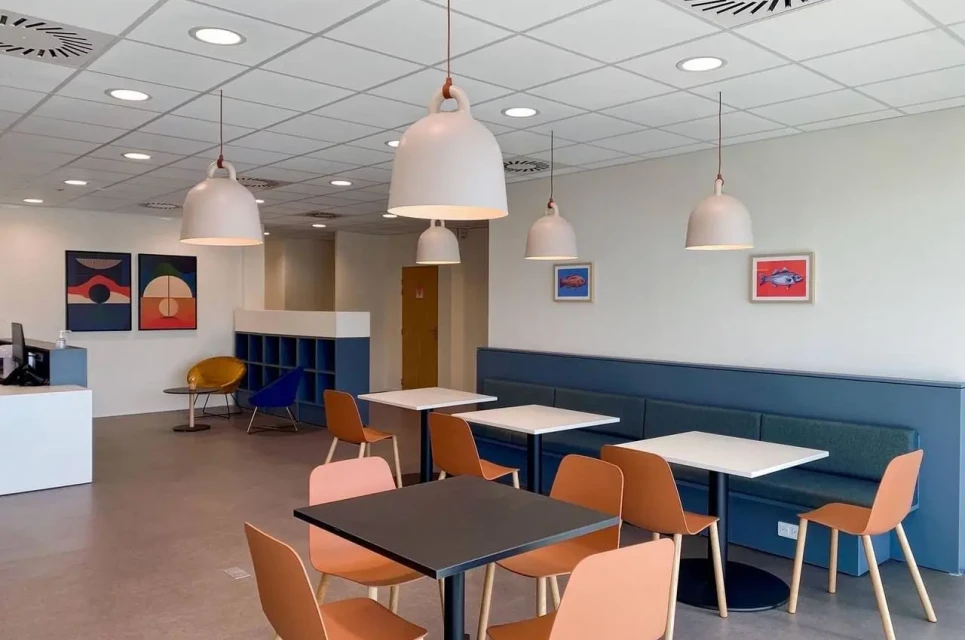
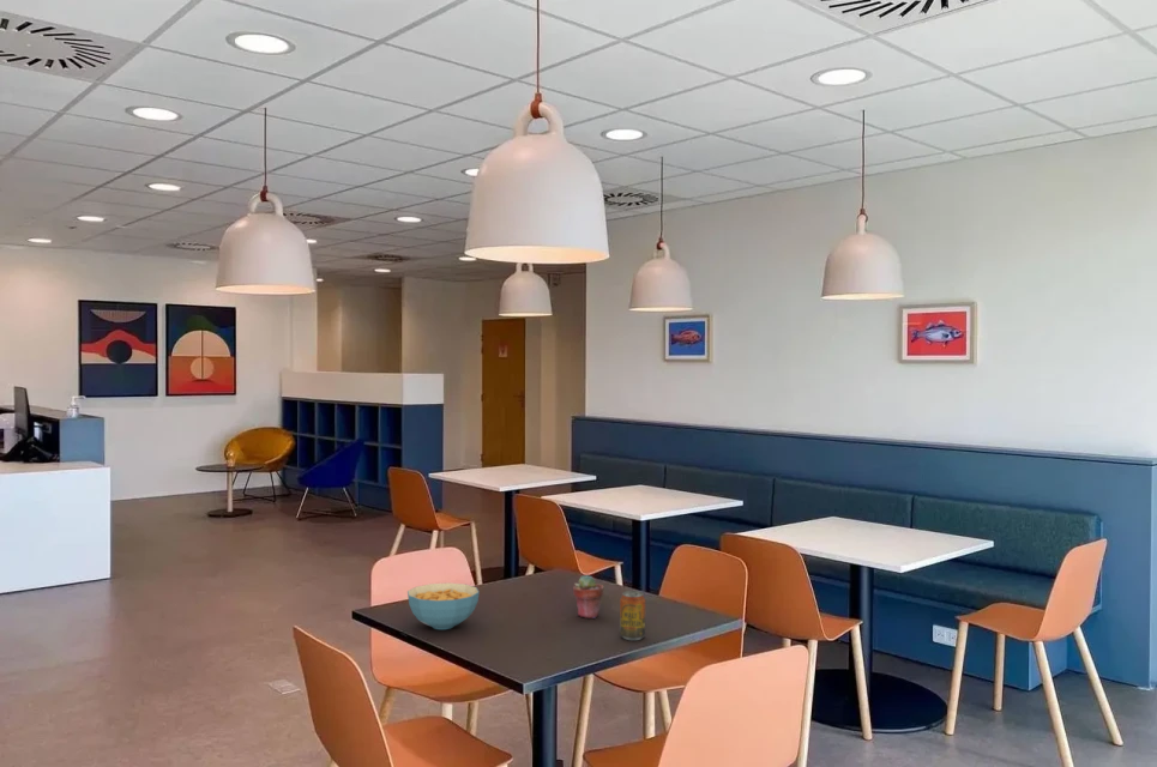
+ beverage can (632, 615)
+ cereal bowl (442, 609)
+ potted succulent (587, 594)
